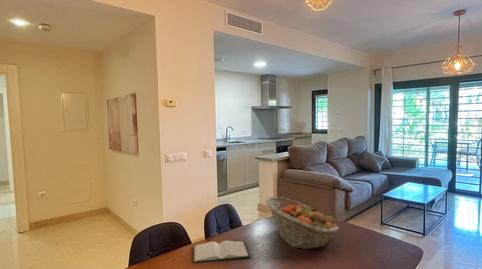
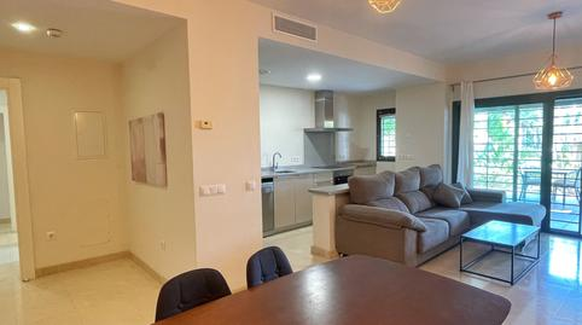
- hardback book (220, 250)
- fruit basket (300, 219)
